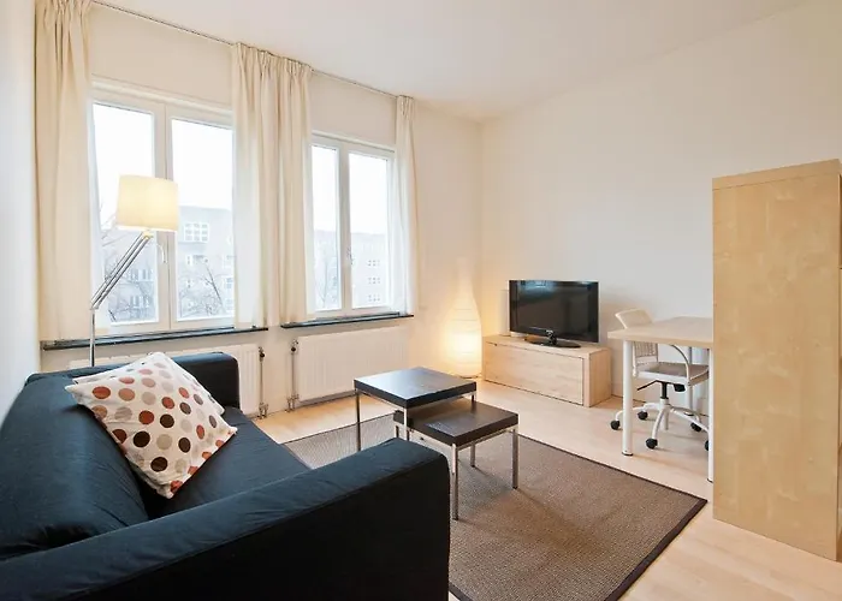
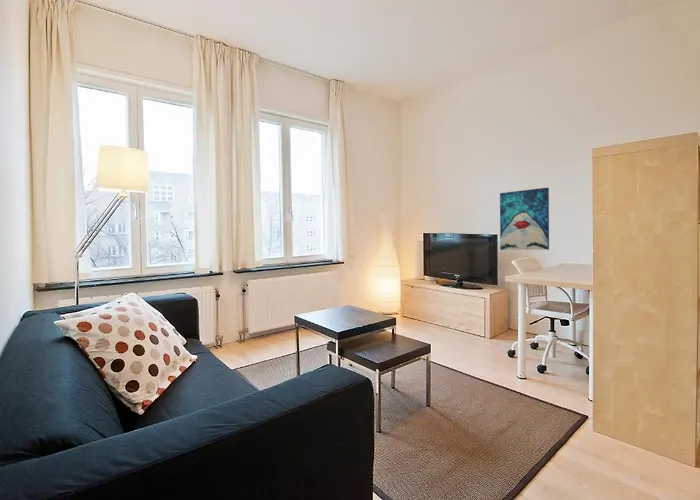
+ wall art (523, 220)
